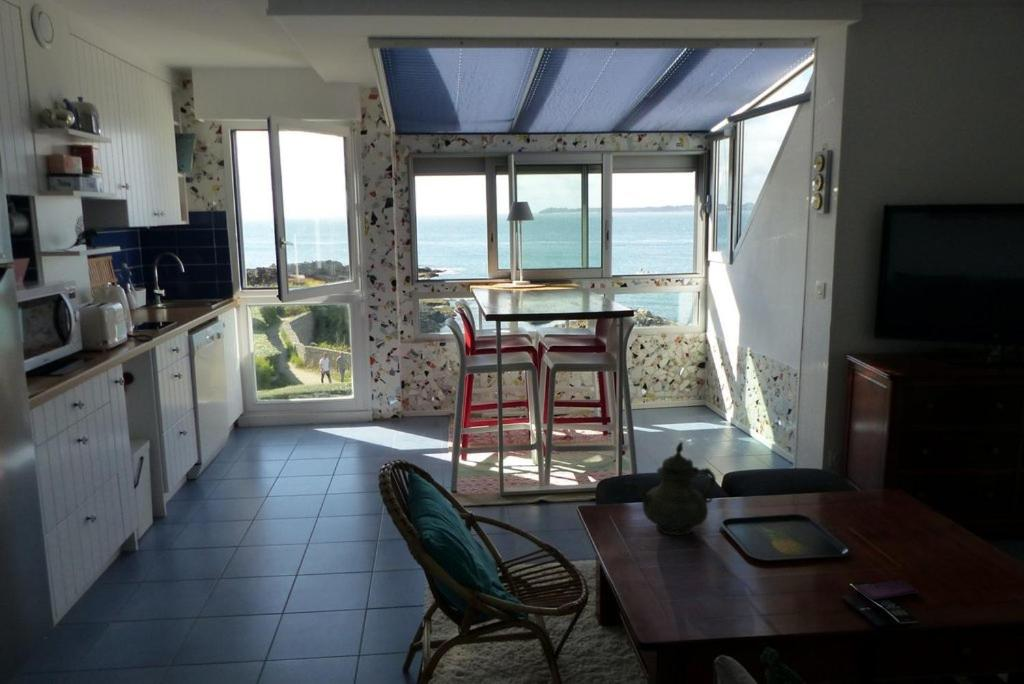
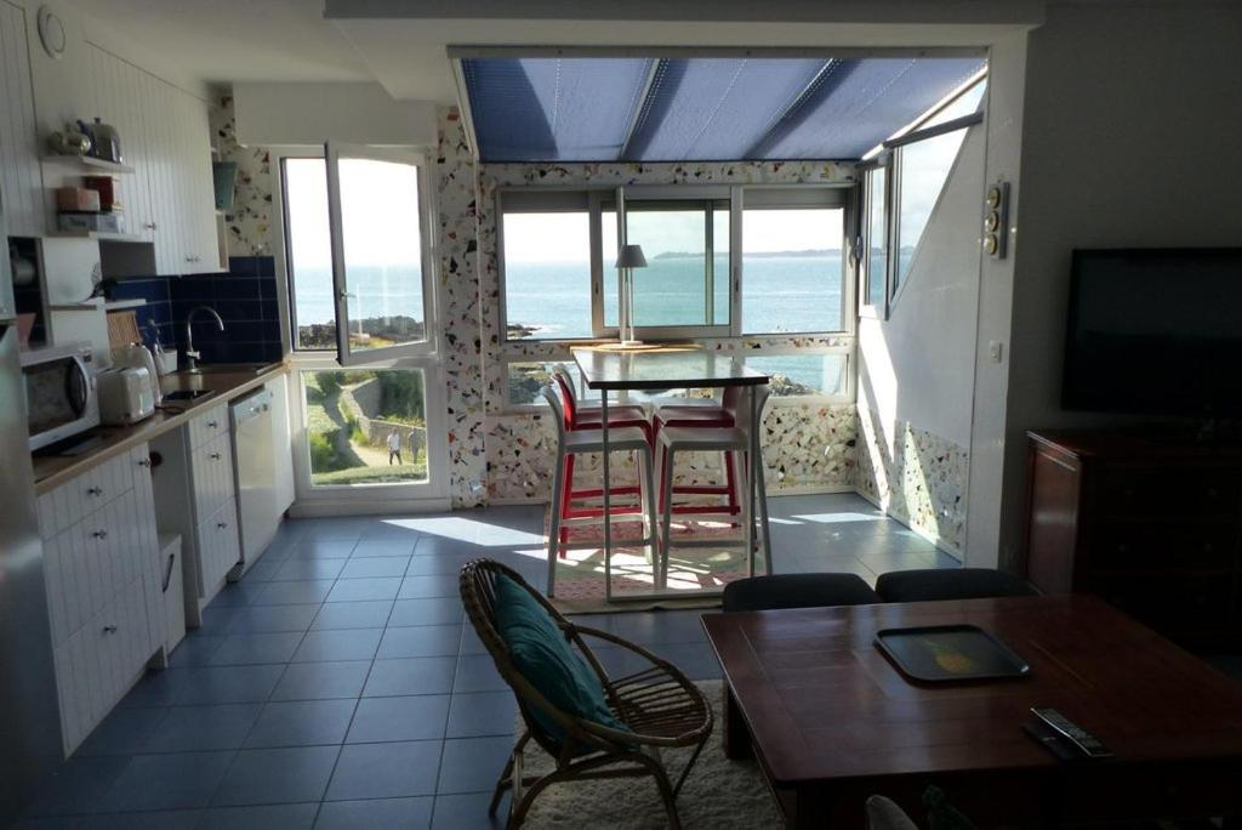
- smartphone (886, 589)
- teapot (670, 485)
